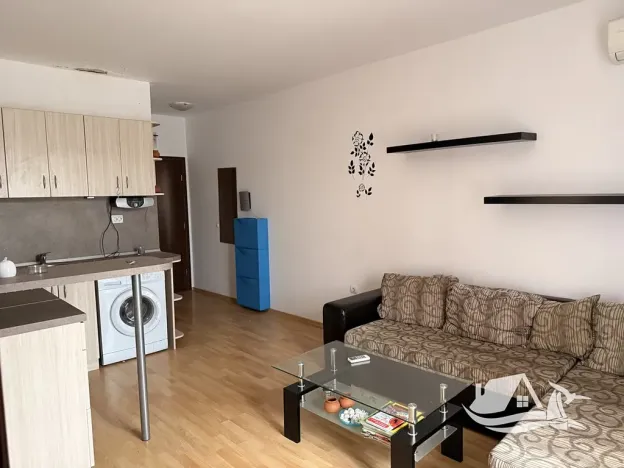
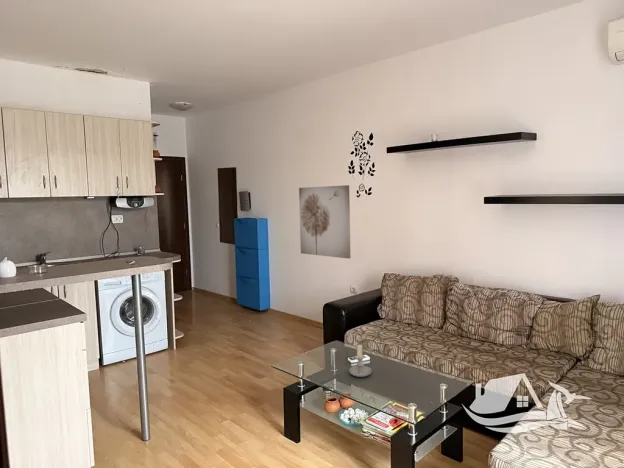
+ wall art (323, 221)
+ candle (360, 359)
